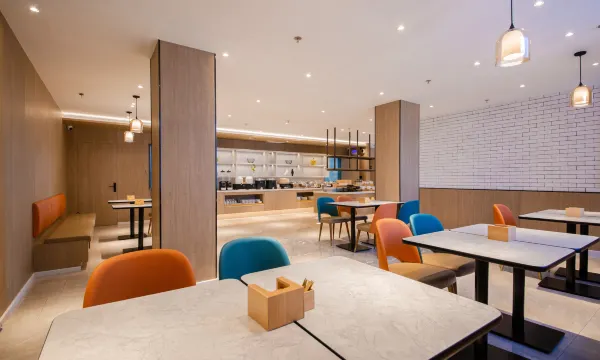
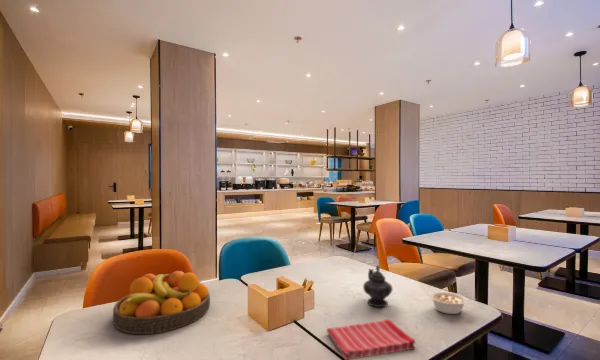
+ legume (449, 302)
+ dish towel (369, 336)
+ fruit bowl (164, 292)
+ teapot (378, 284)
